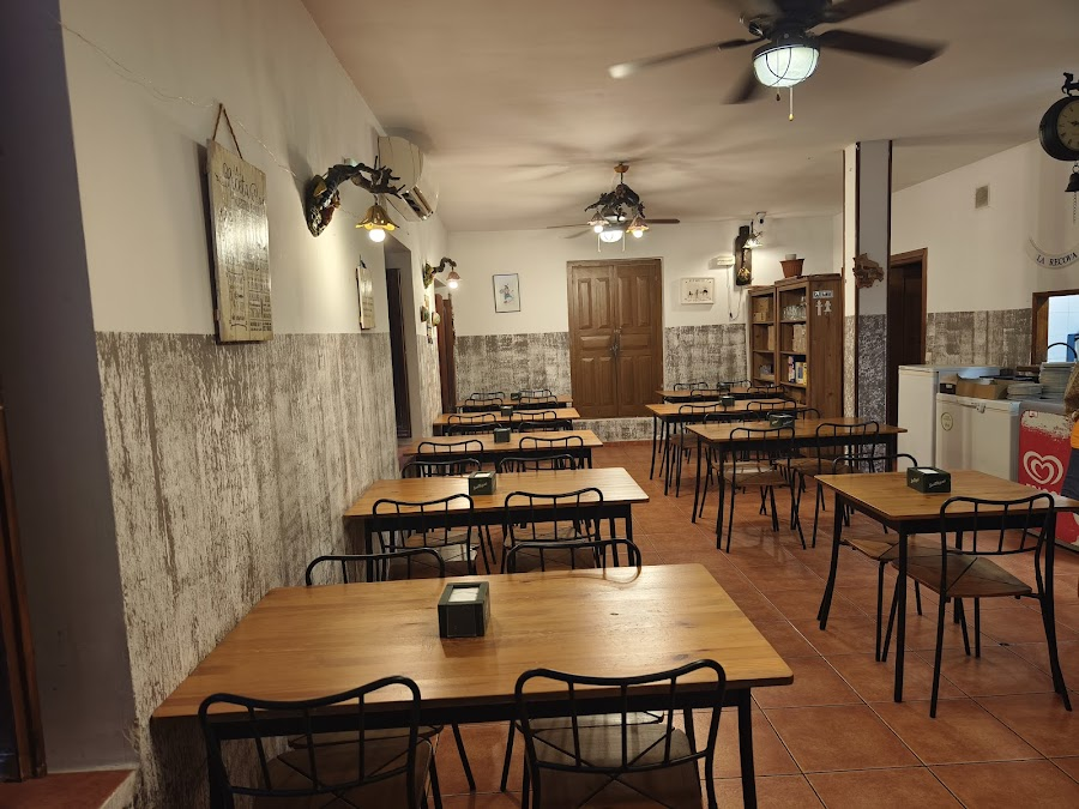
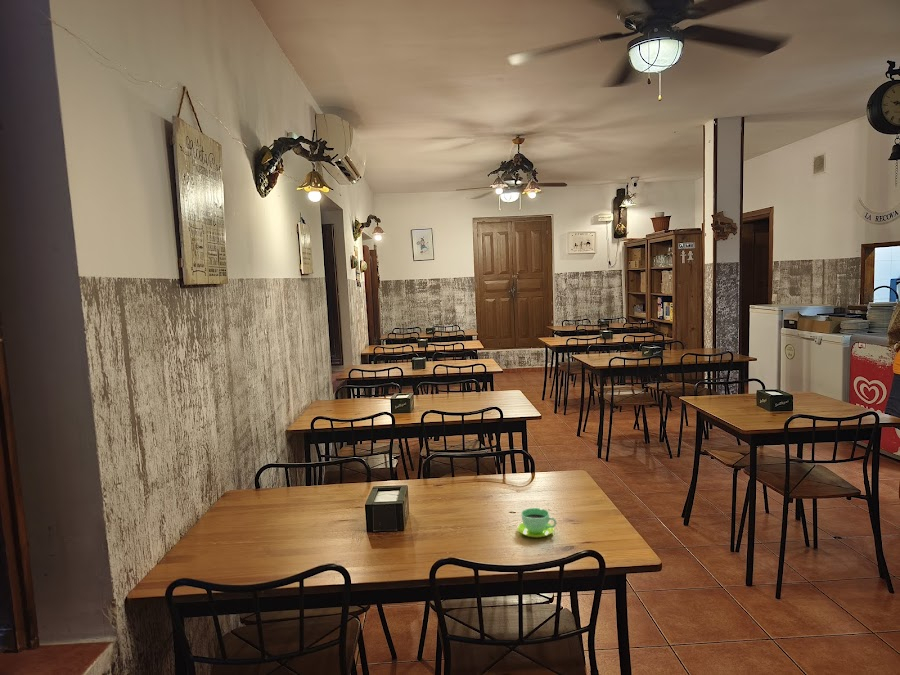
+ cup (536, 523)
